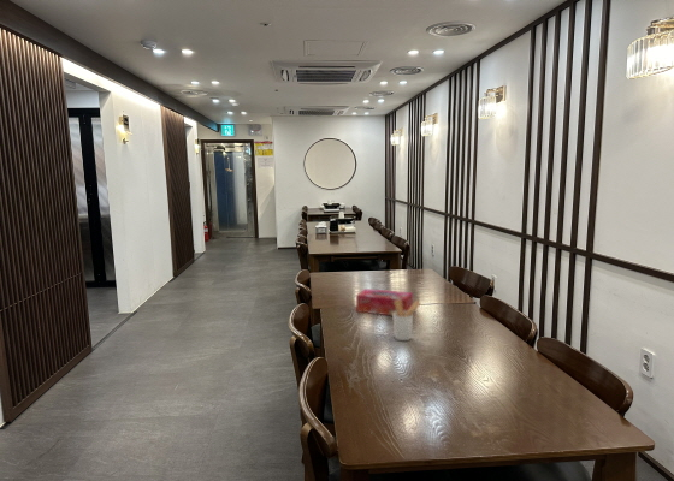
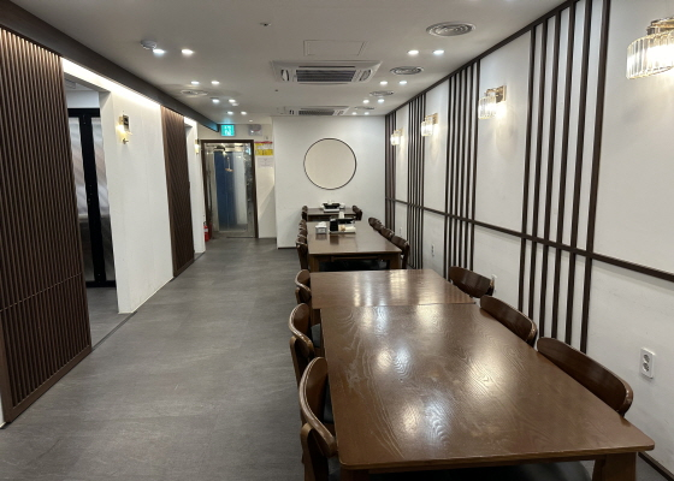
- utensil holder (407, 319)
- tissue box (384, 302)
